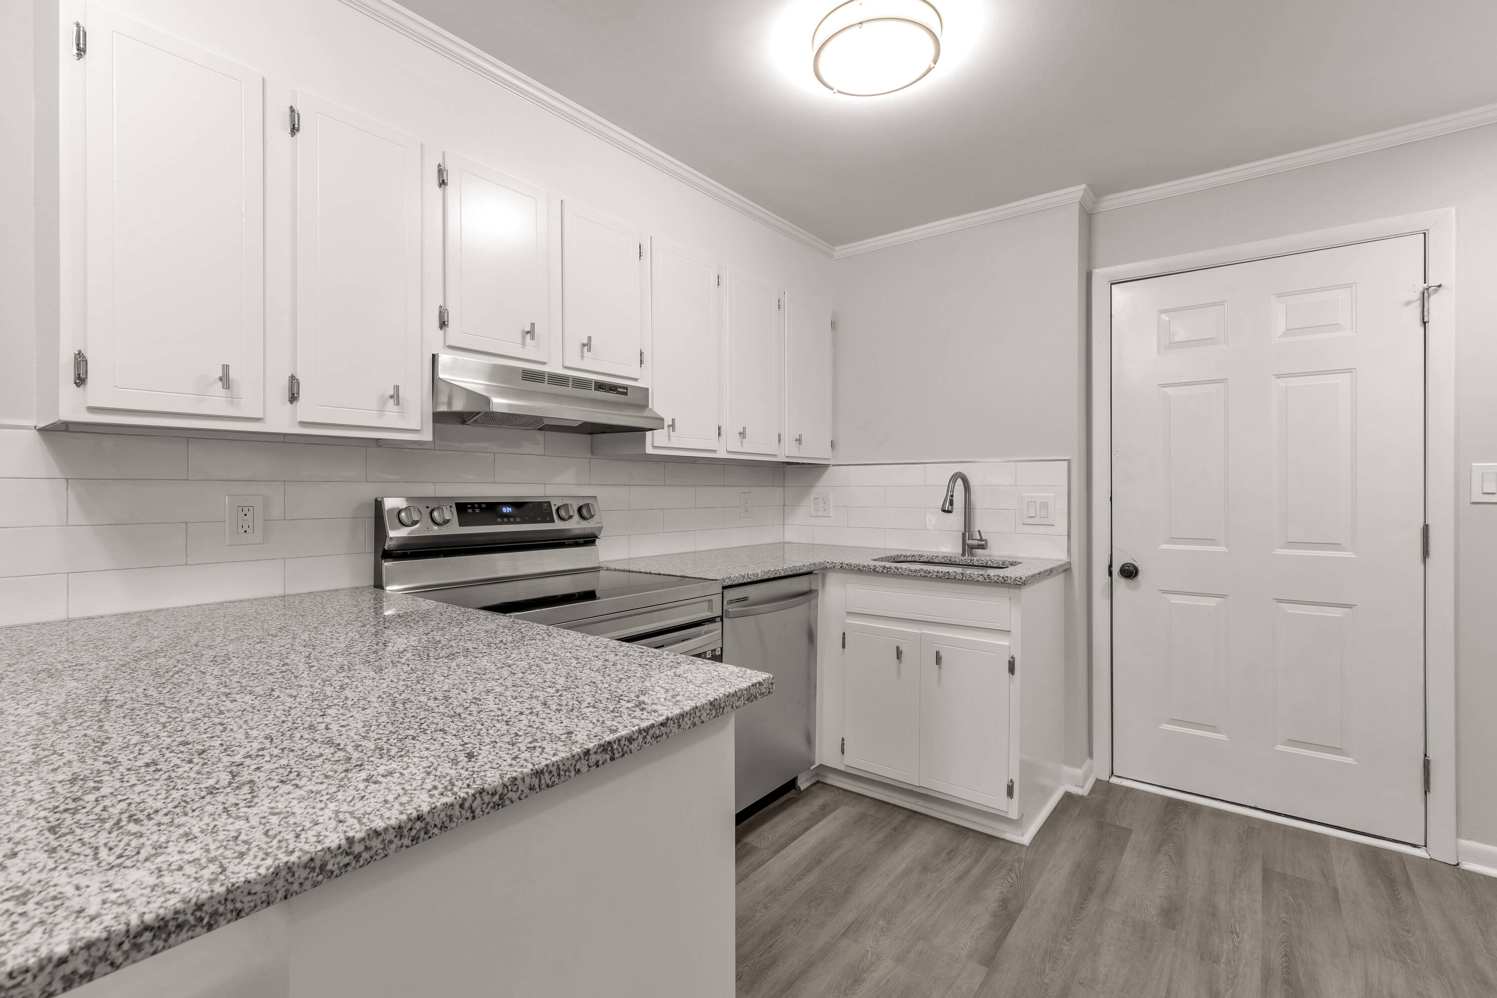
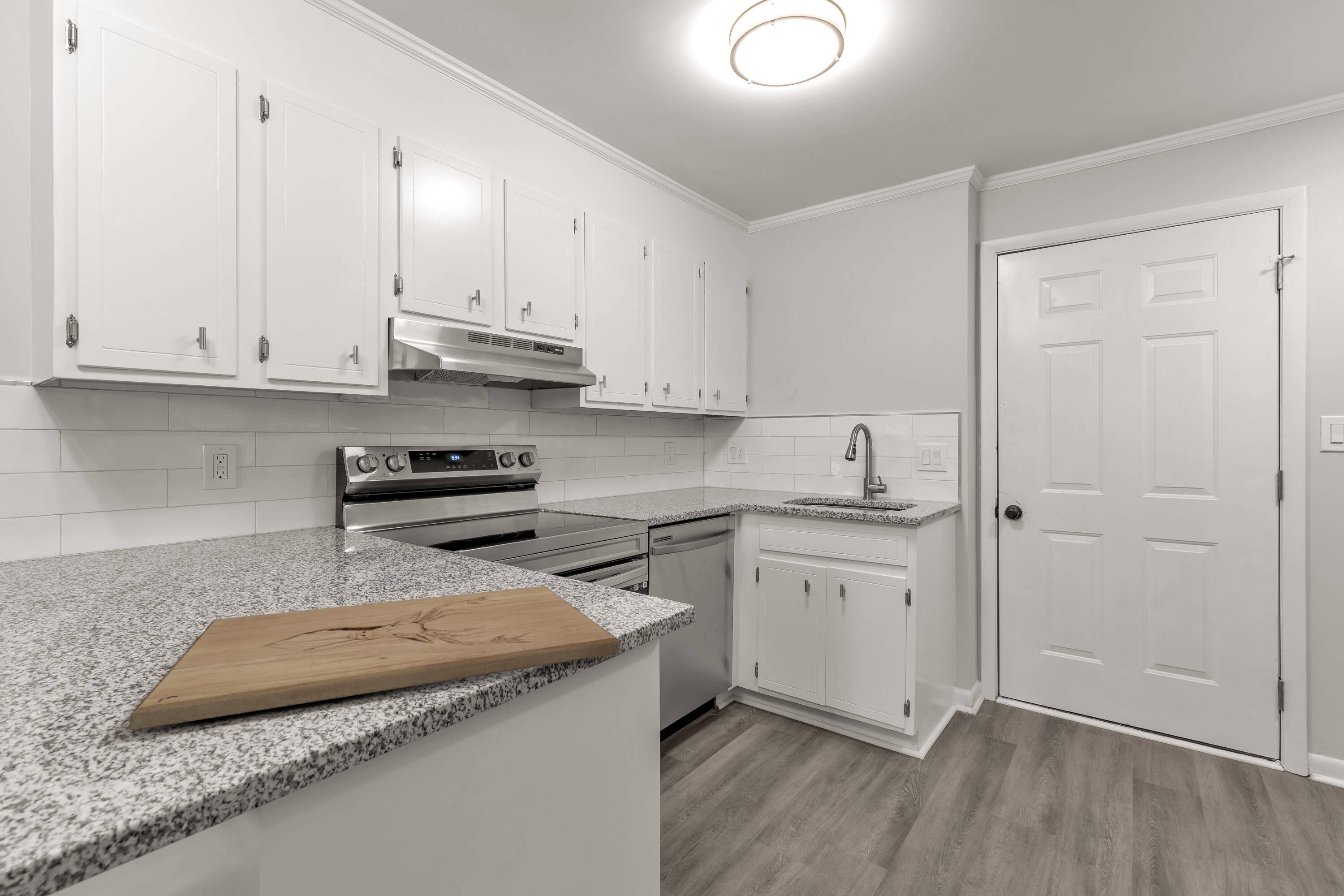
+ cutting board (404, 635)
